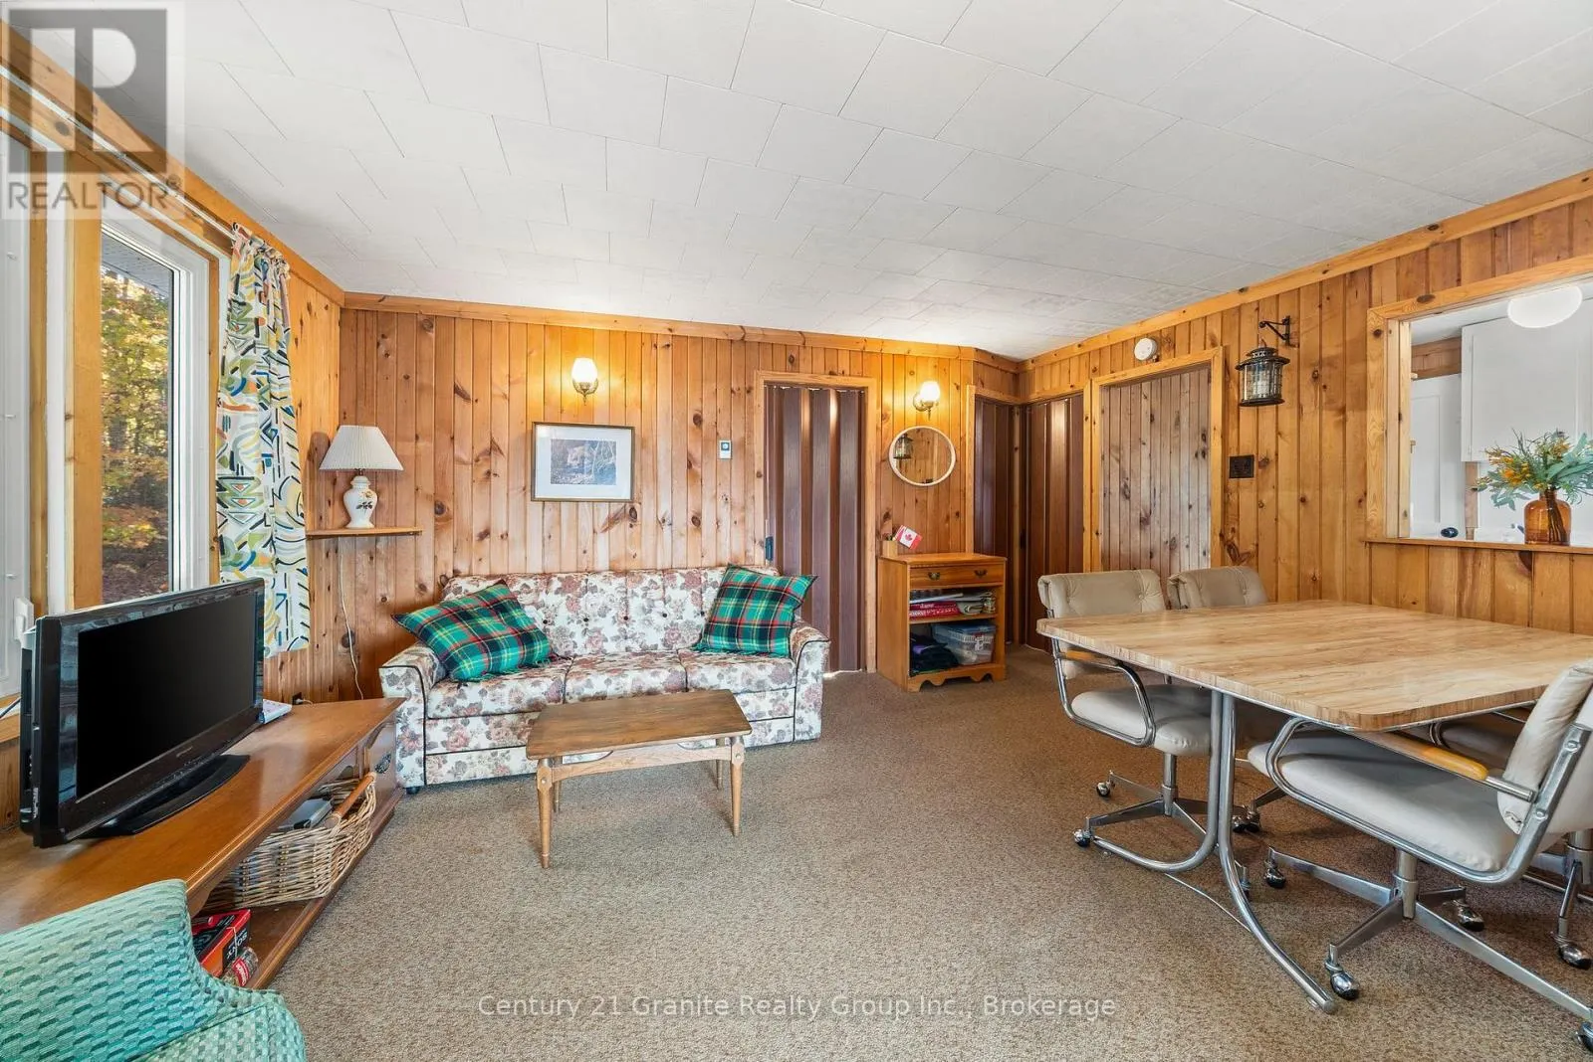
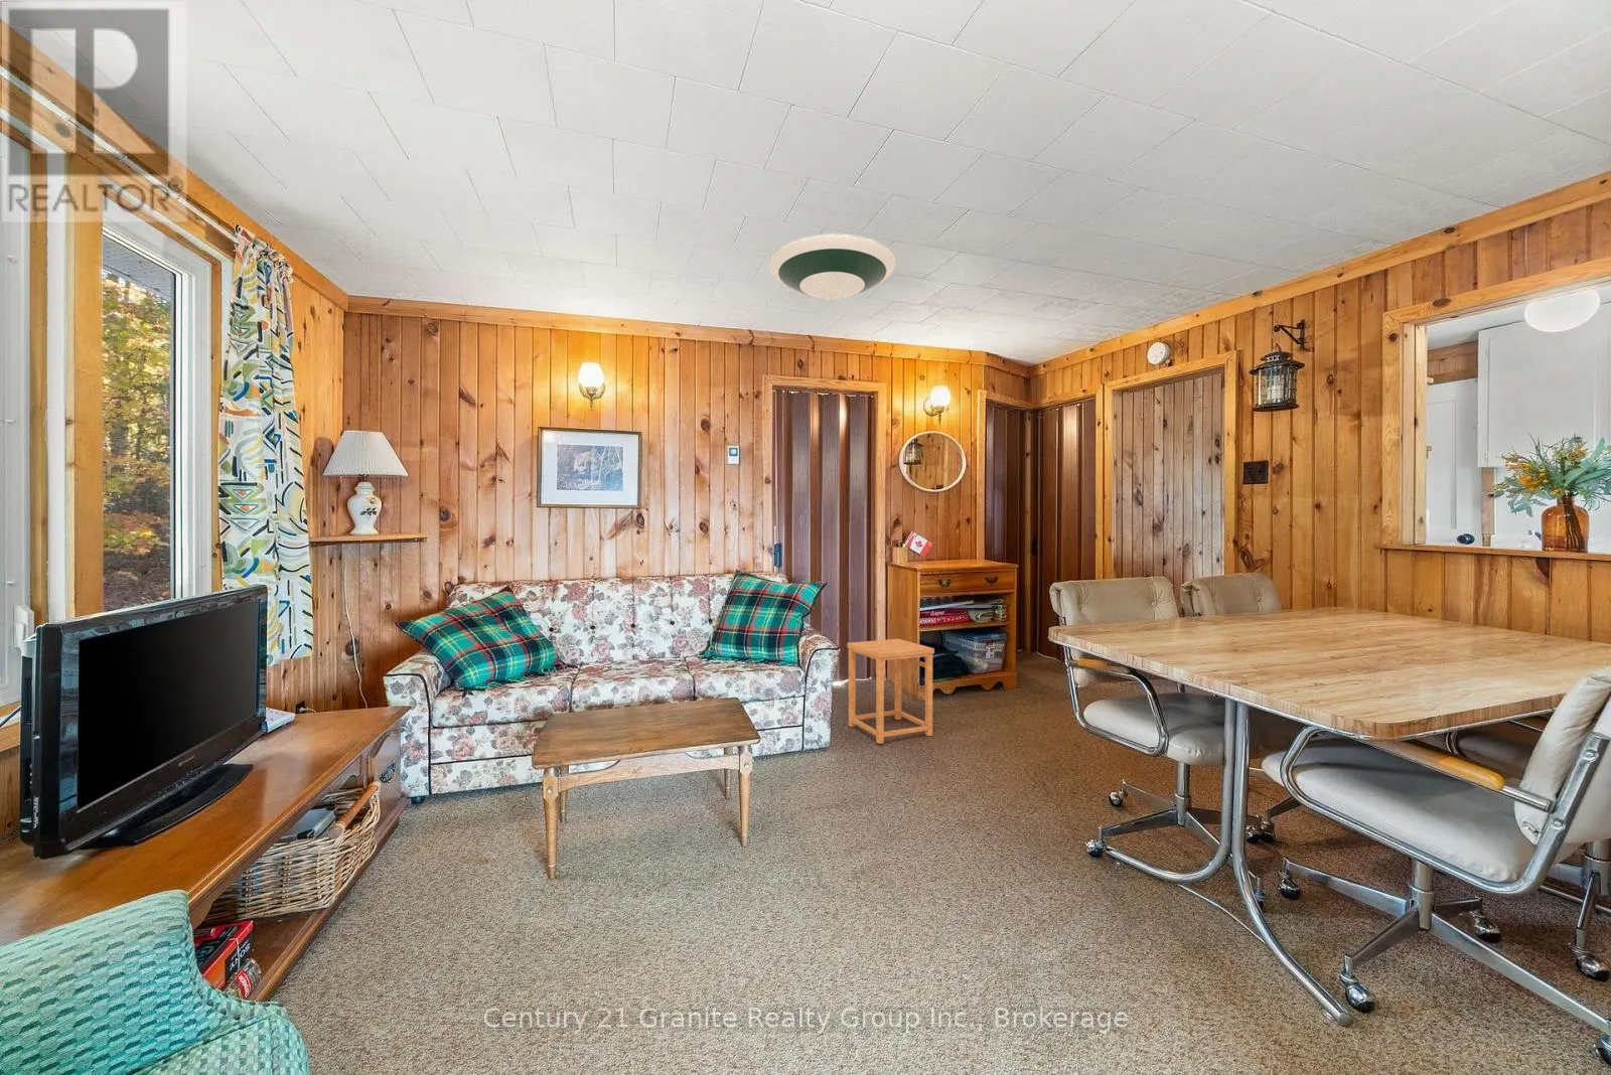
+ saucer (831, 280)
+ side table (895, 687)
